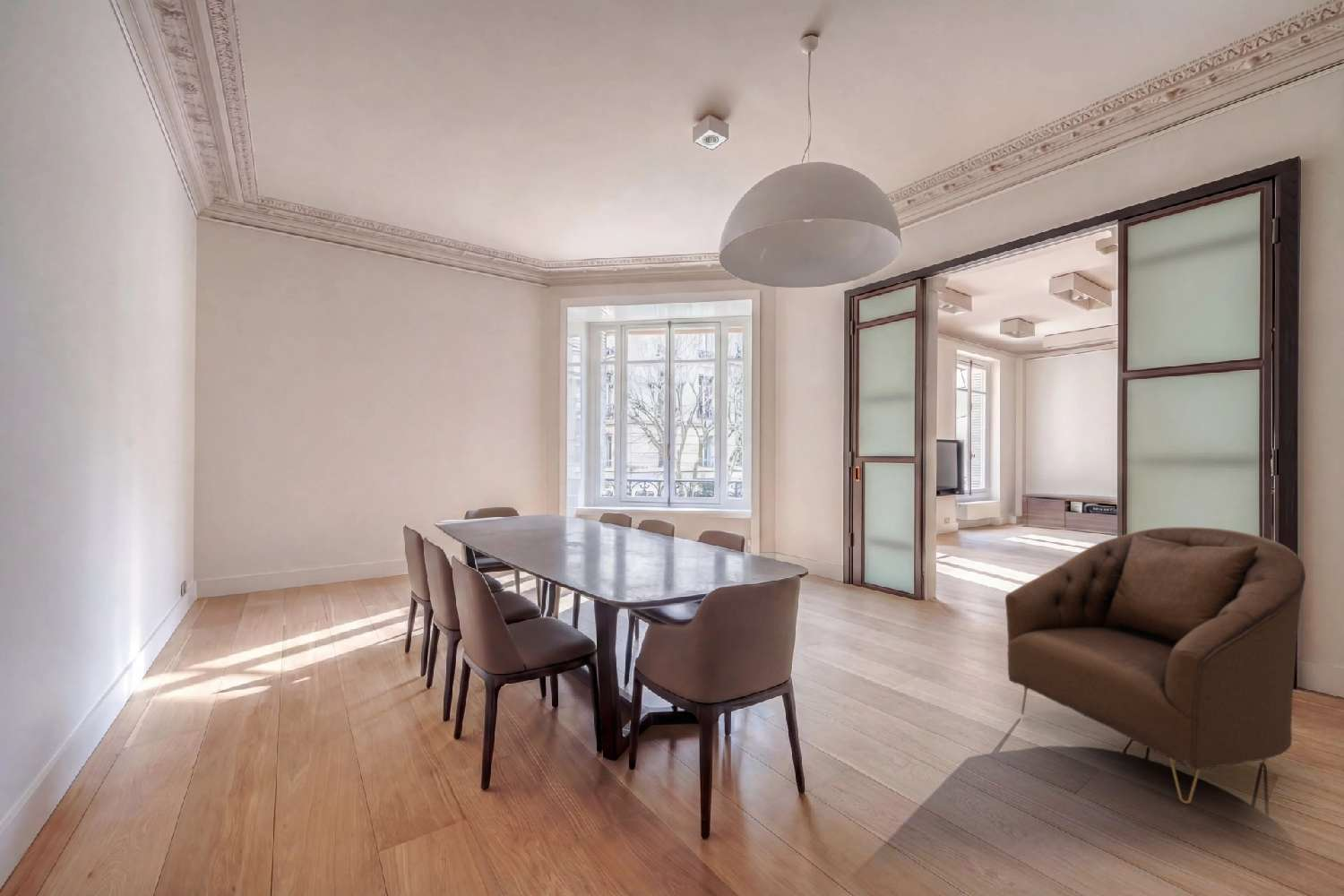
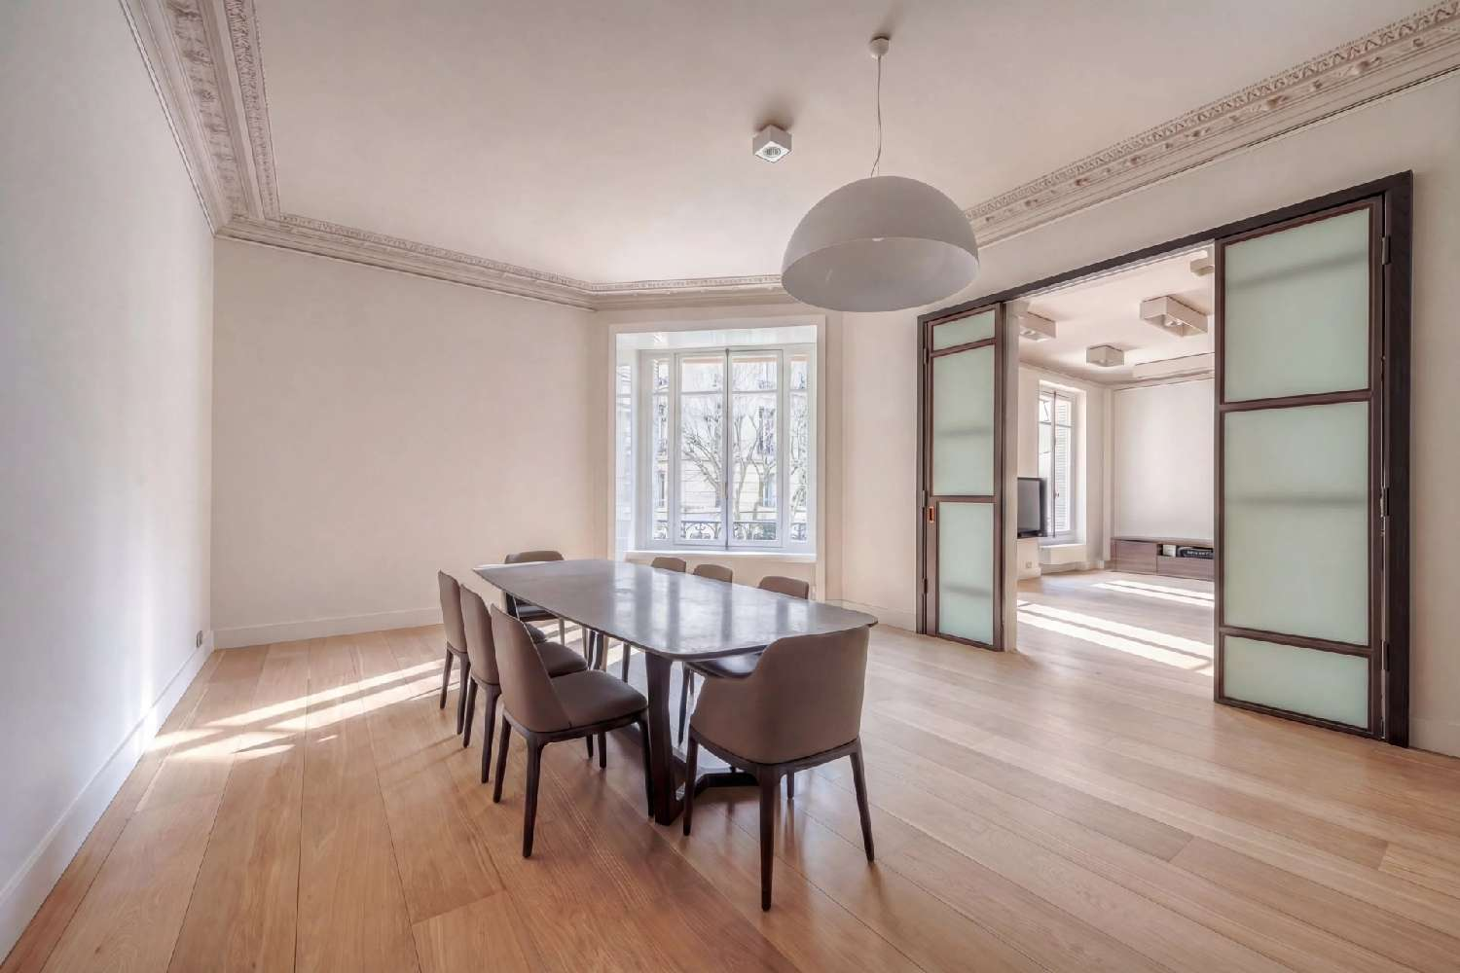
- armchair (1157, 638)
